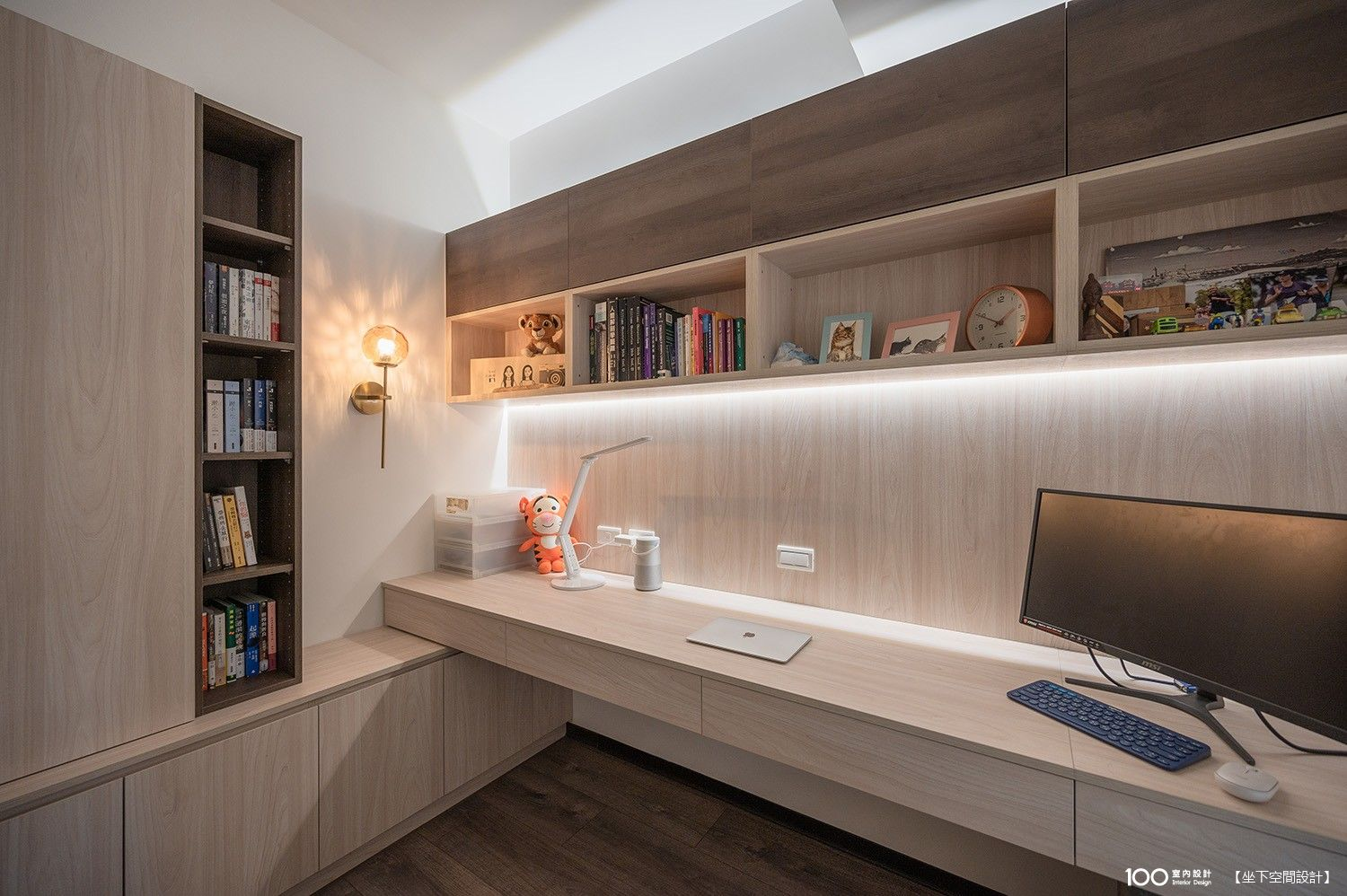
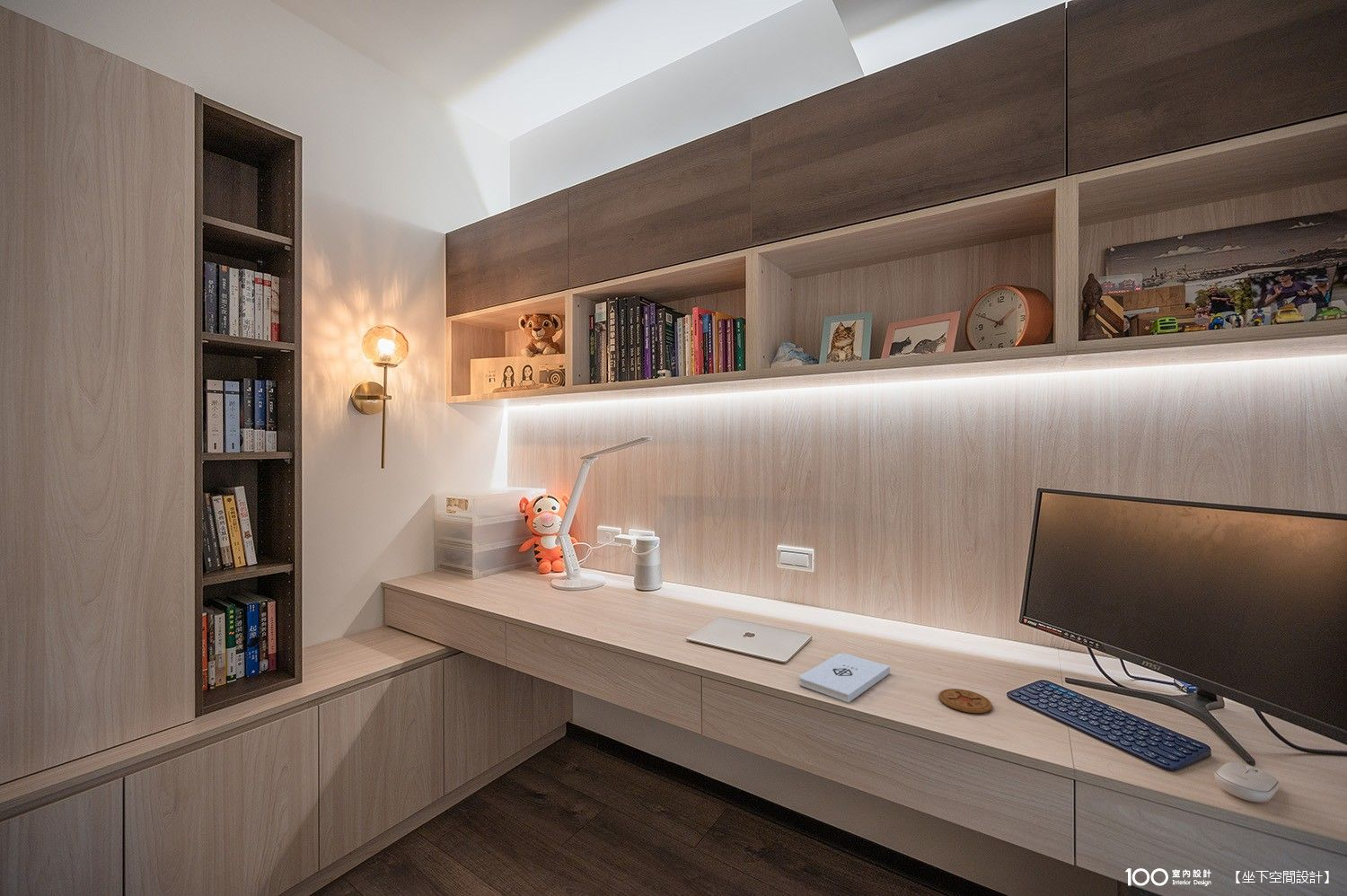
+ notepad (844, 674)
+ coaster (964, 700)
